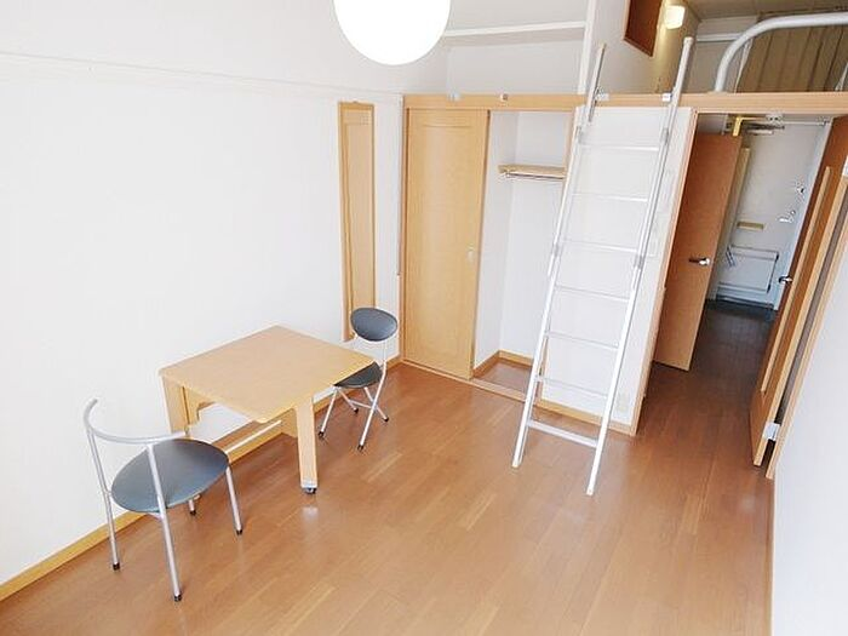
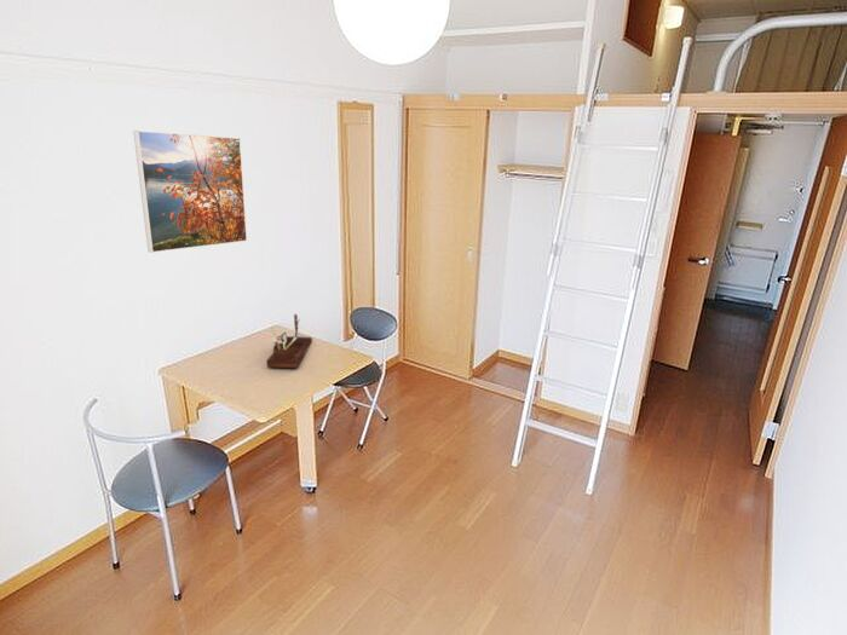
+ desk organizer (288, 339)
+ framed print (196, 191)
